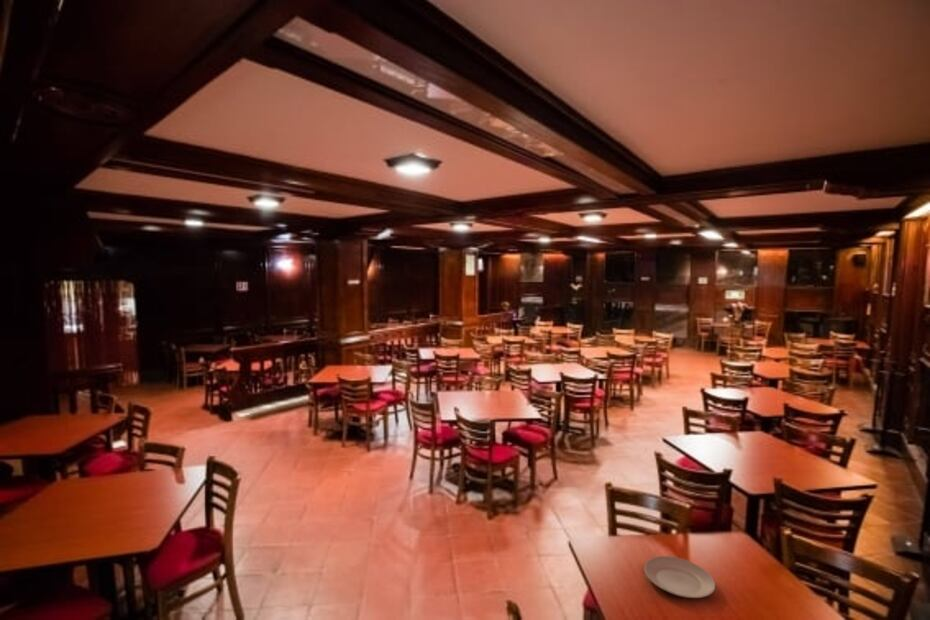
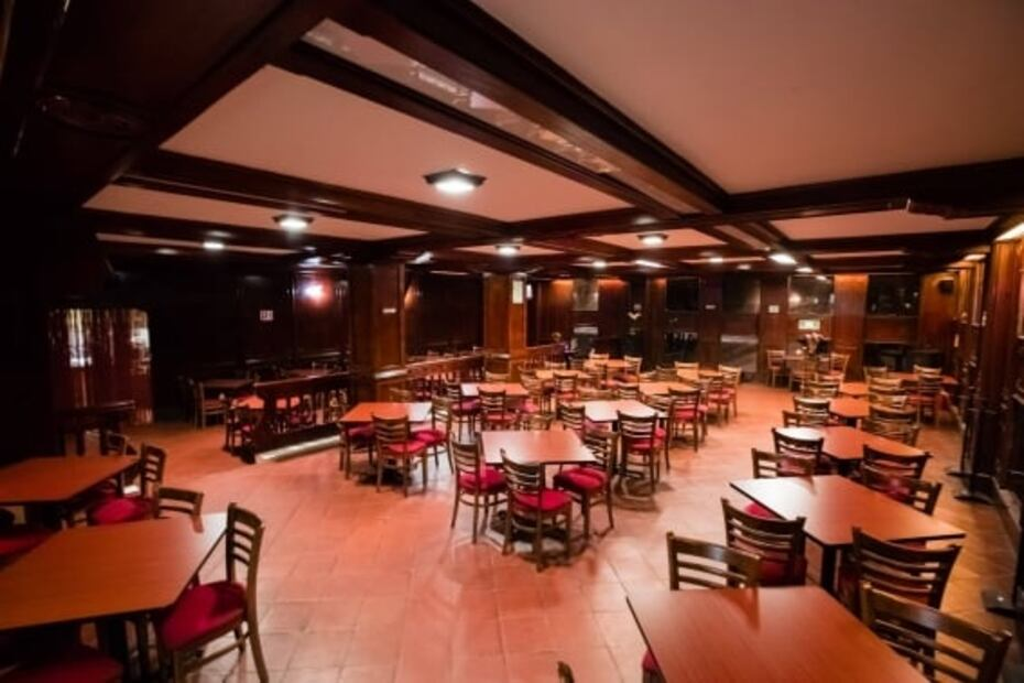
- plate (678, 579)
